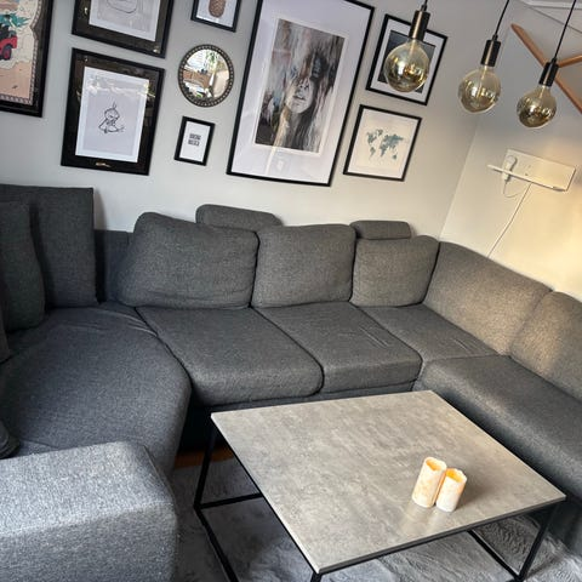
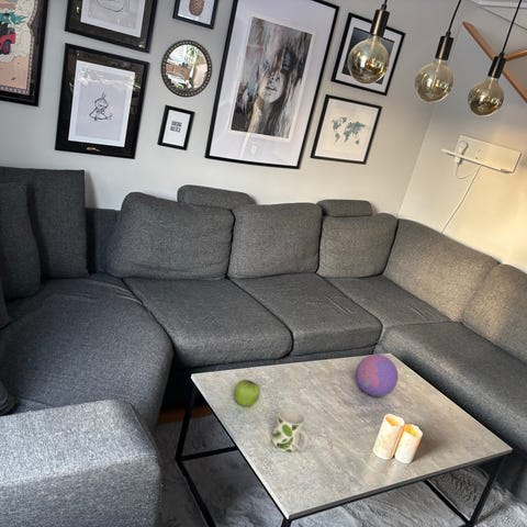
+ decorative ball (377, 374)
+ mug (292, 433)
+ fruit (247, 392)
